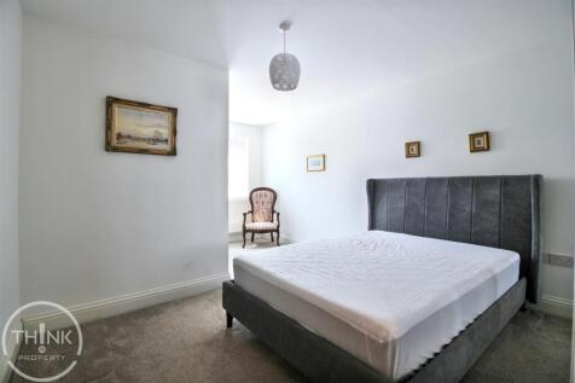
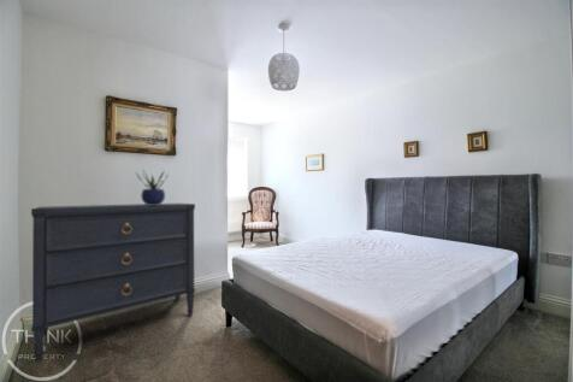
+ dresser (123, 264)
+ potted plant (152, 187)
